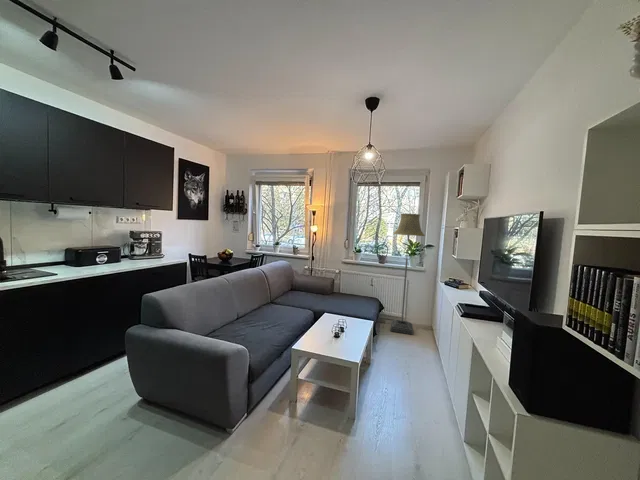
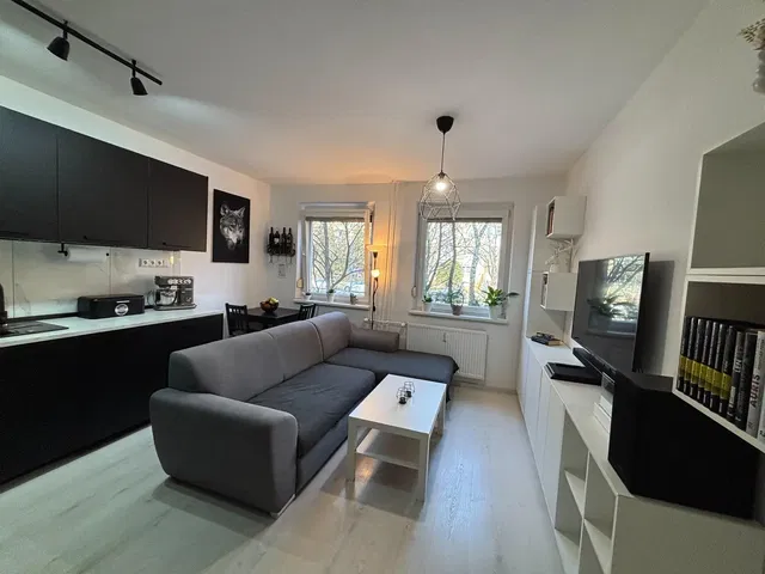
- floor lamp (405, 272)
